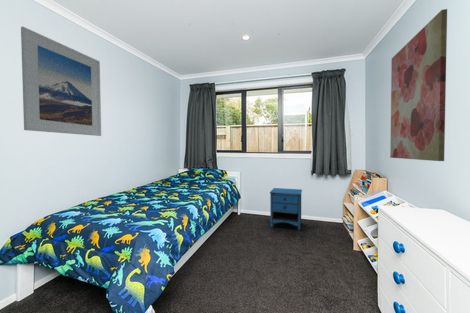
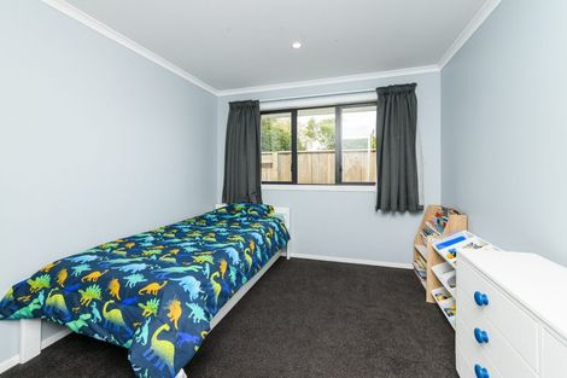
- nightstand (286, 207)
- wall art (412, 99)
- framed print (67, 90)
